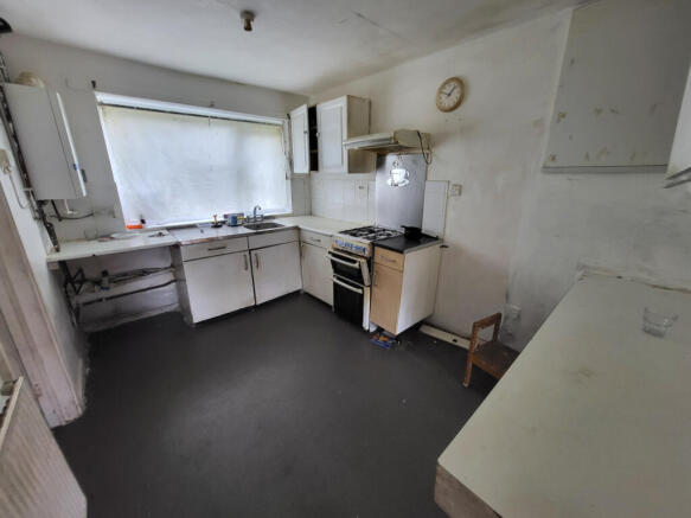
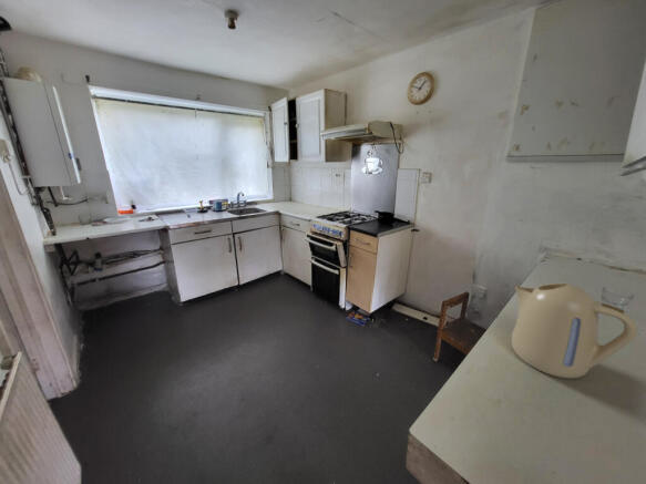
+ kettle (561, 325)
